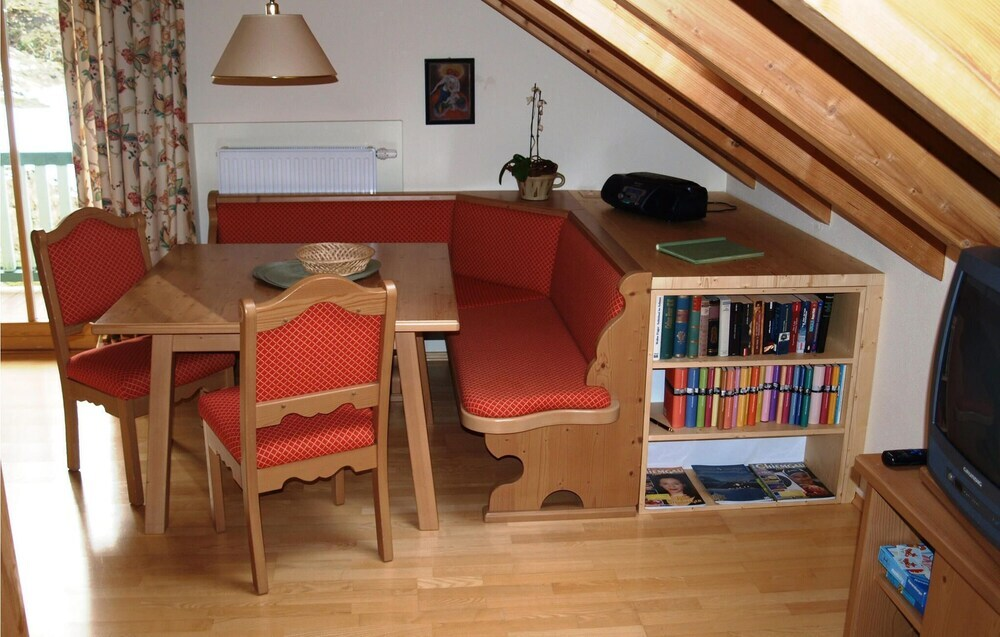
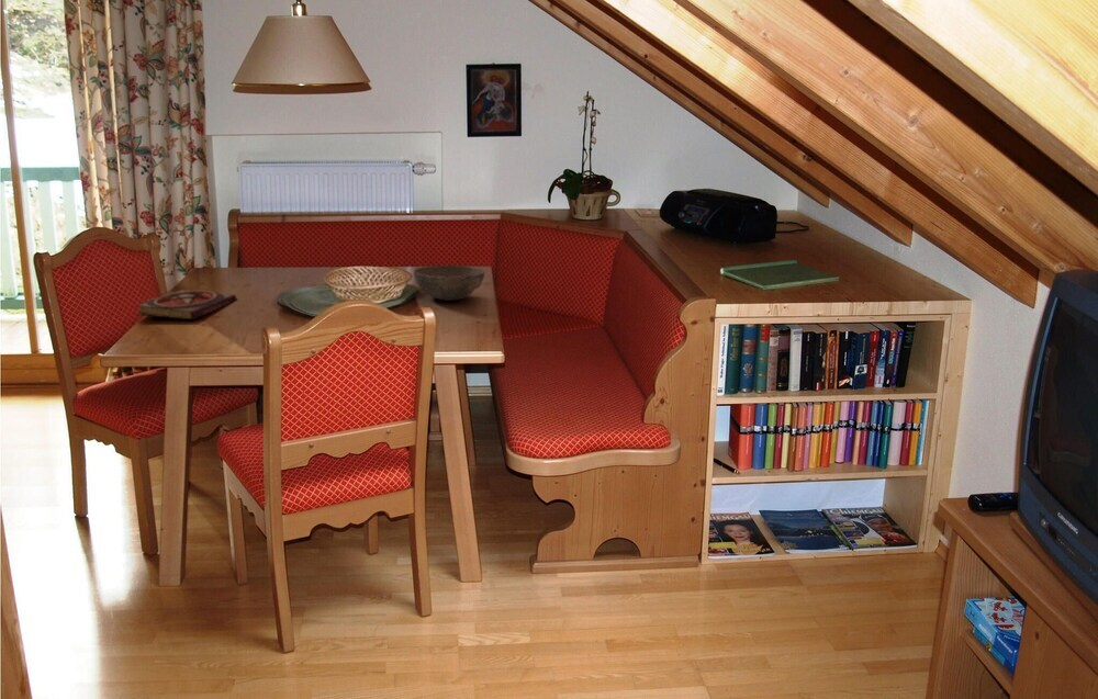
+ bowl (449, 284)
+ book (187, 302)
